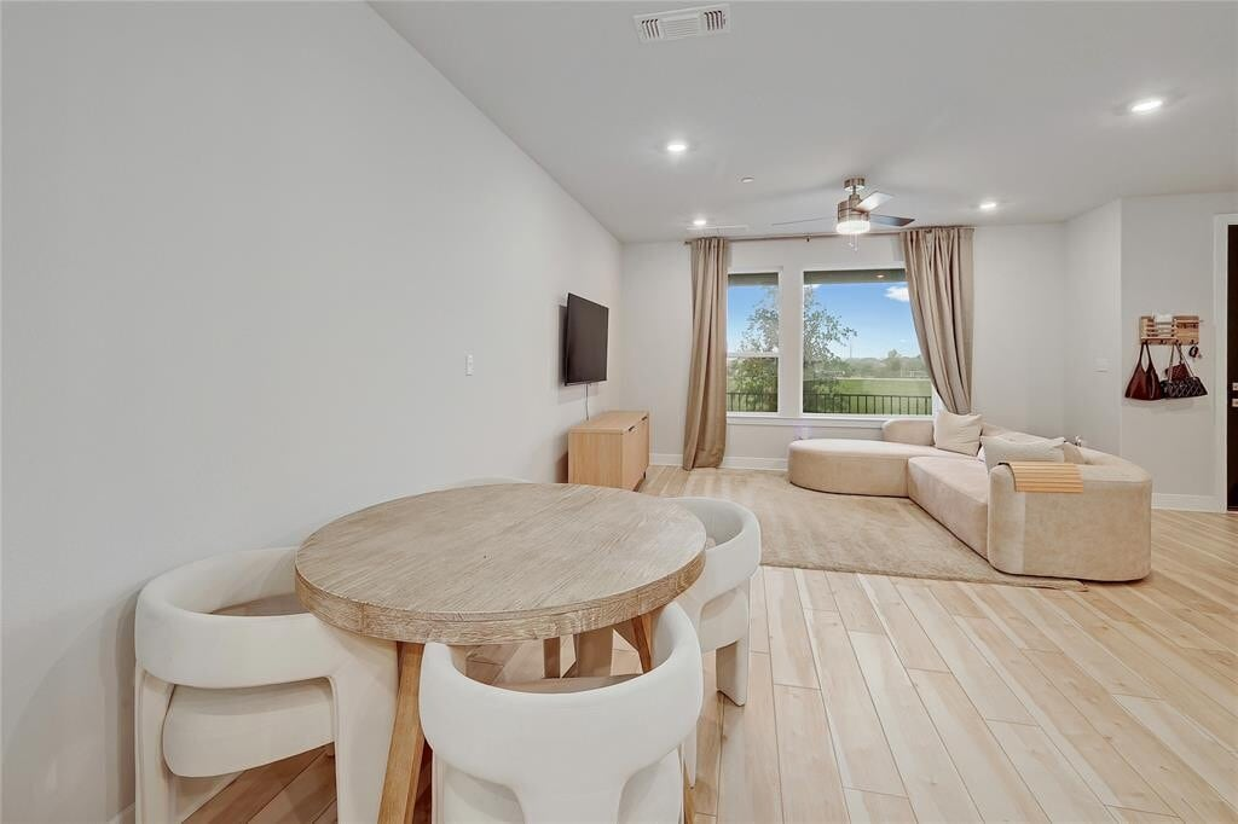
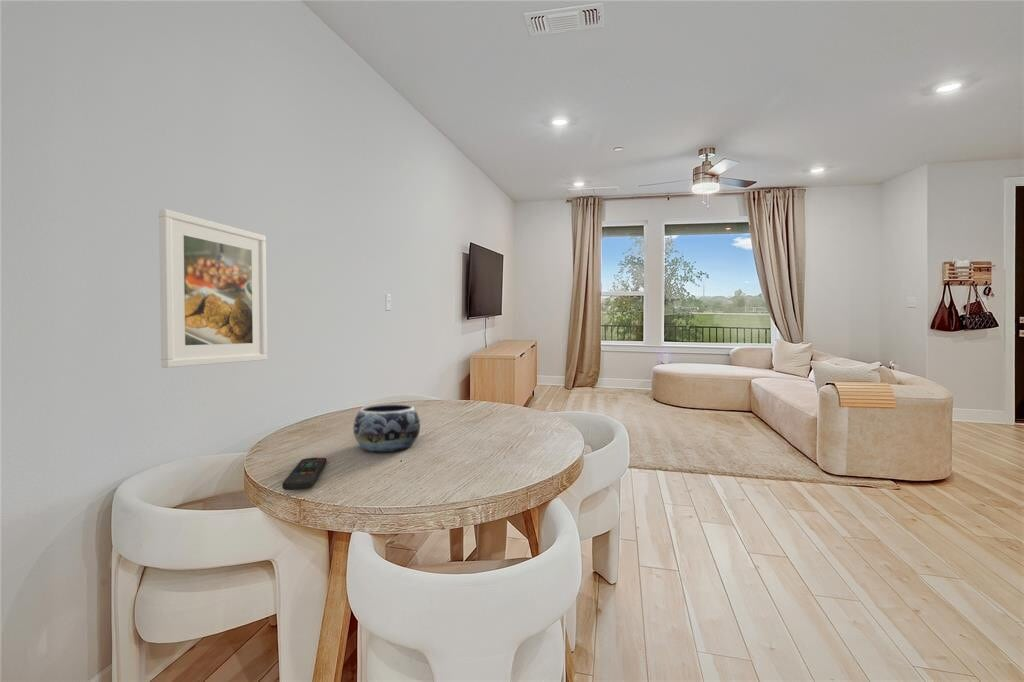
+ decorative bowl (387, 426)
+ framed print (219, 293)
+ remote control (306, 471)
